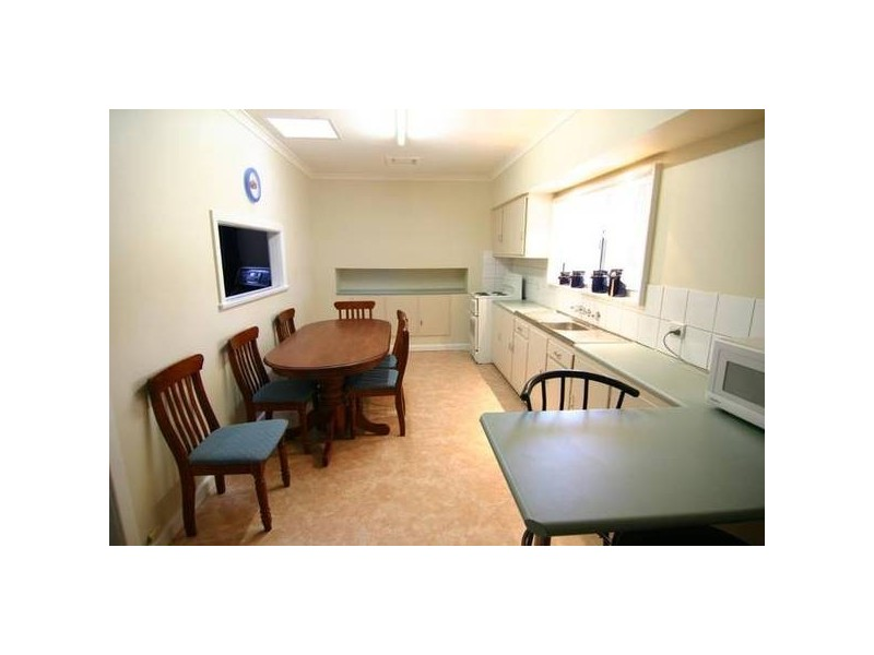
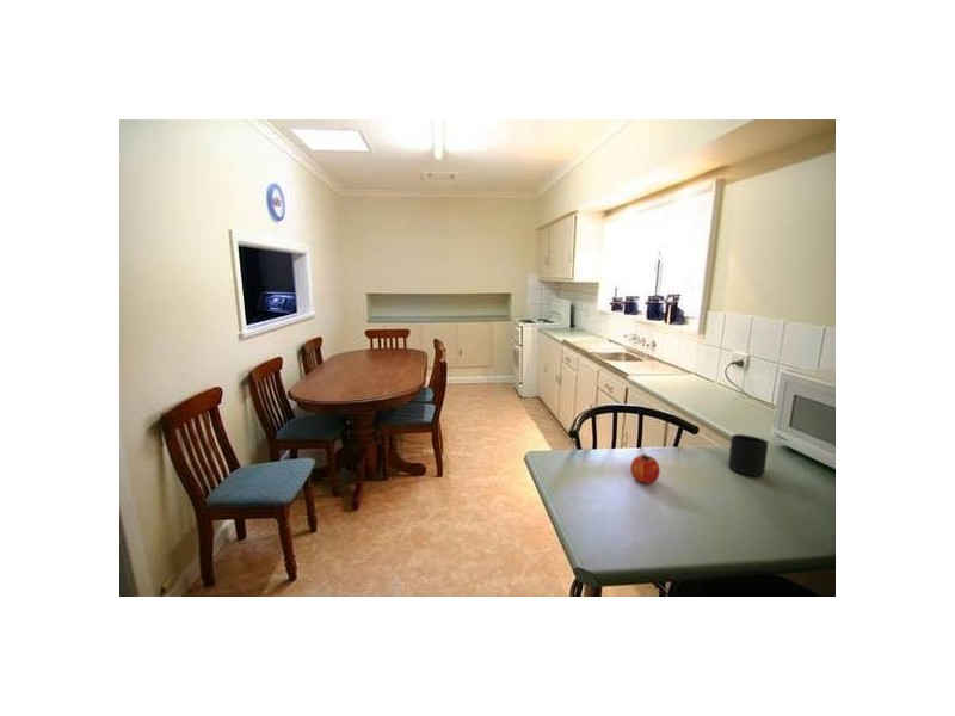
+ fruit (645, 468)
+ mug (751, 453)
